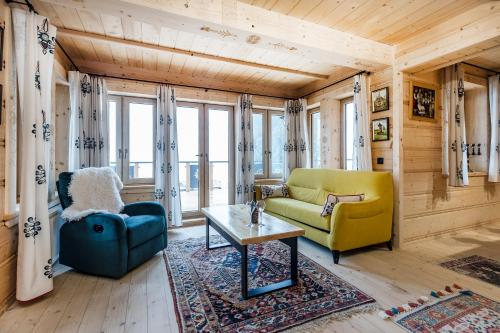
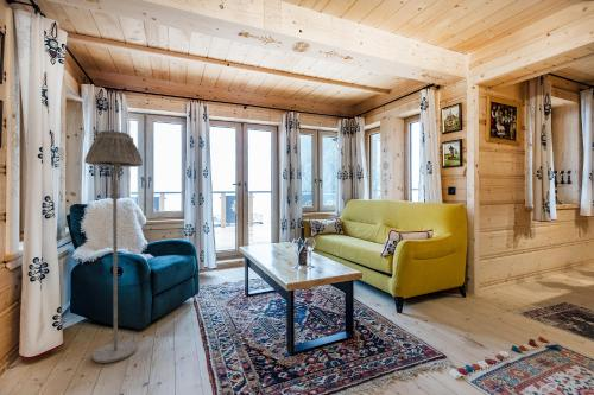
+ floor lamp (115, 242)
